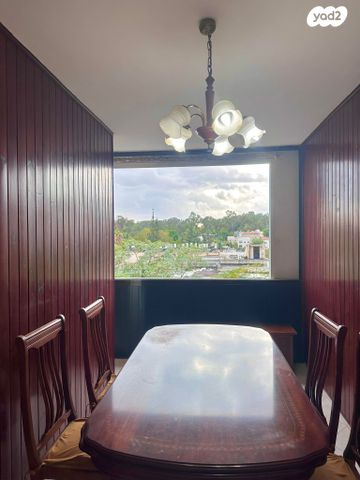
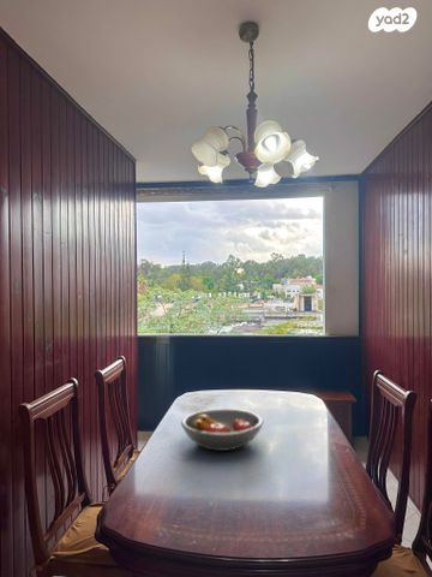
+ fruit bowl (222, 428)
